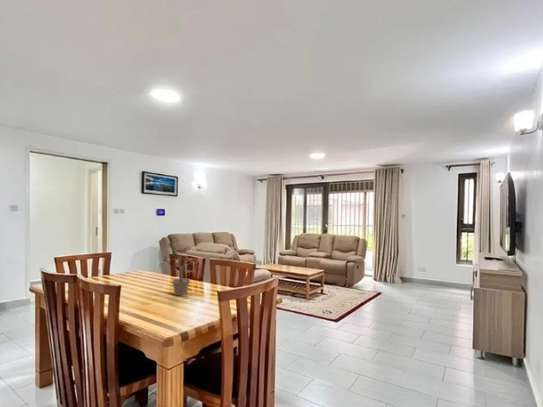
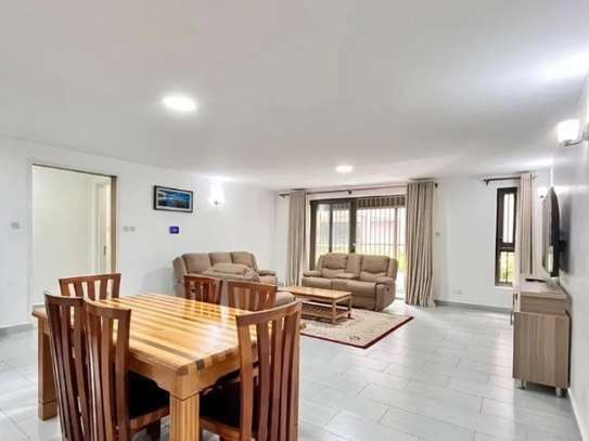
- potted plant (182, 266)
